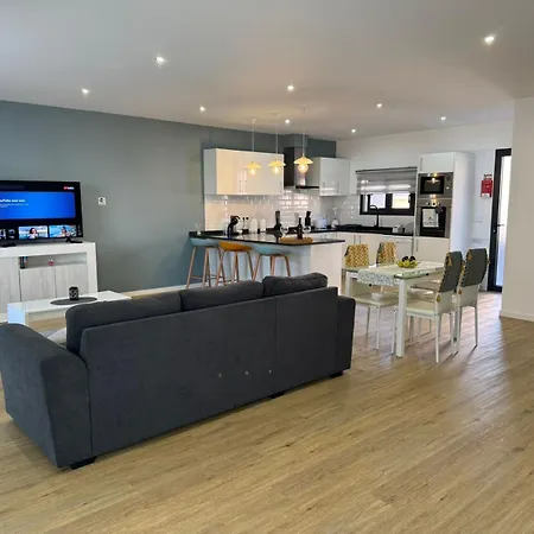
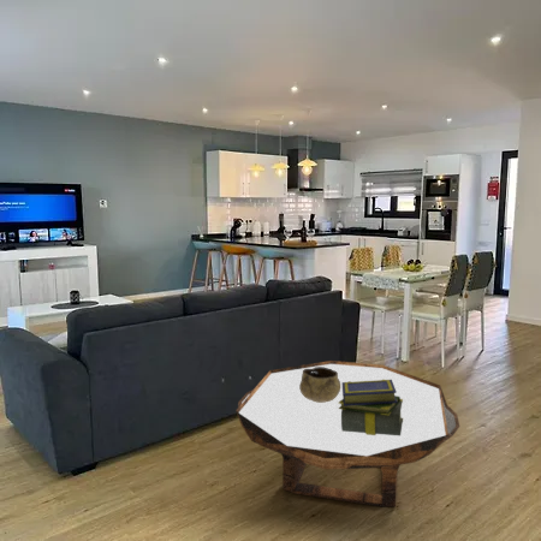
+ coffee table (344, 436)
+ decorative bowl (320, 385)
+ stack of books (369, 405)
